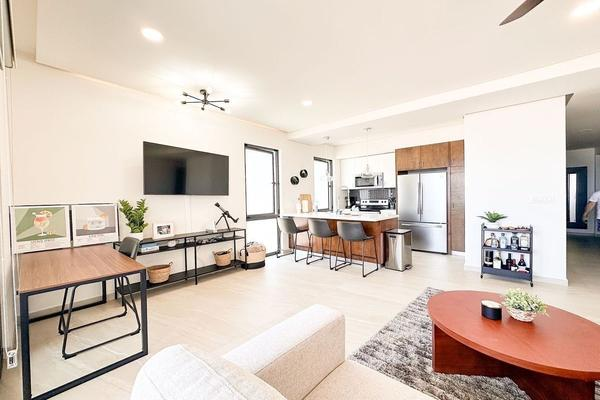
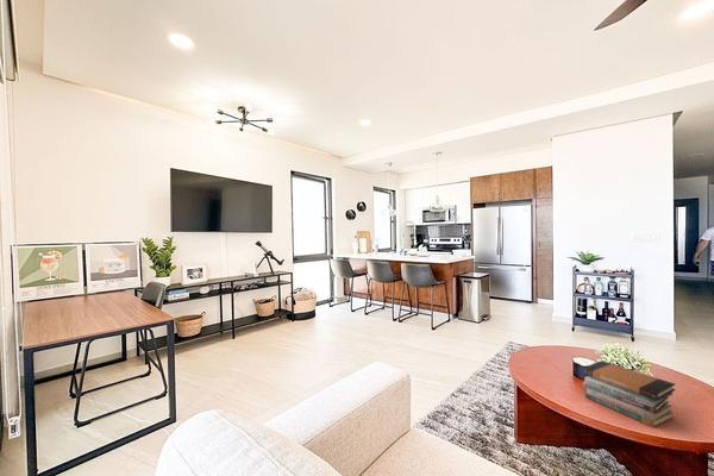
+ book stack (625, 390)
